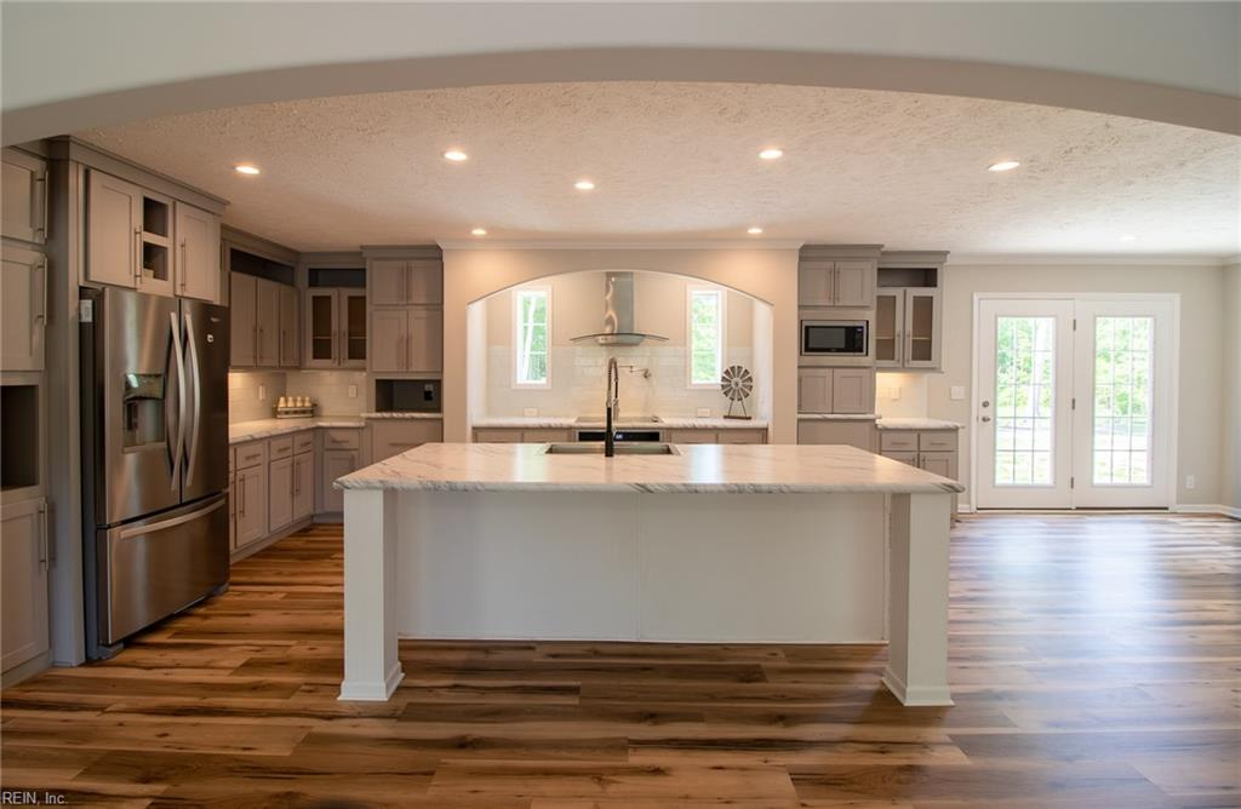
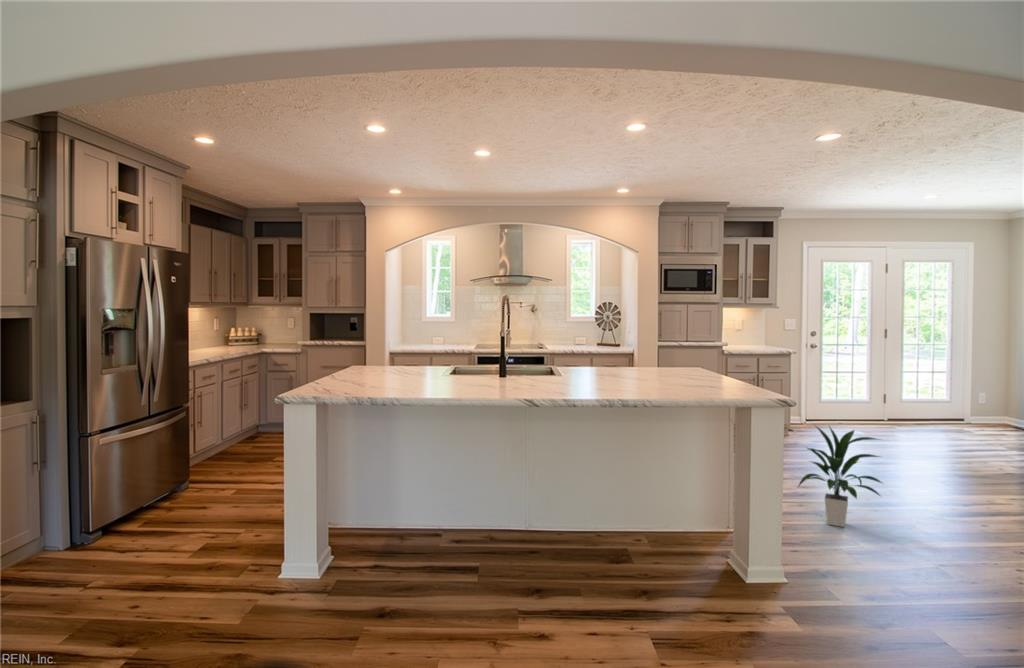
+ indoor plant (840, 473)
